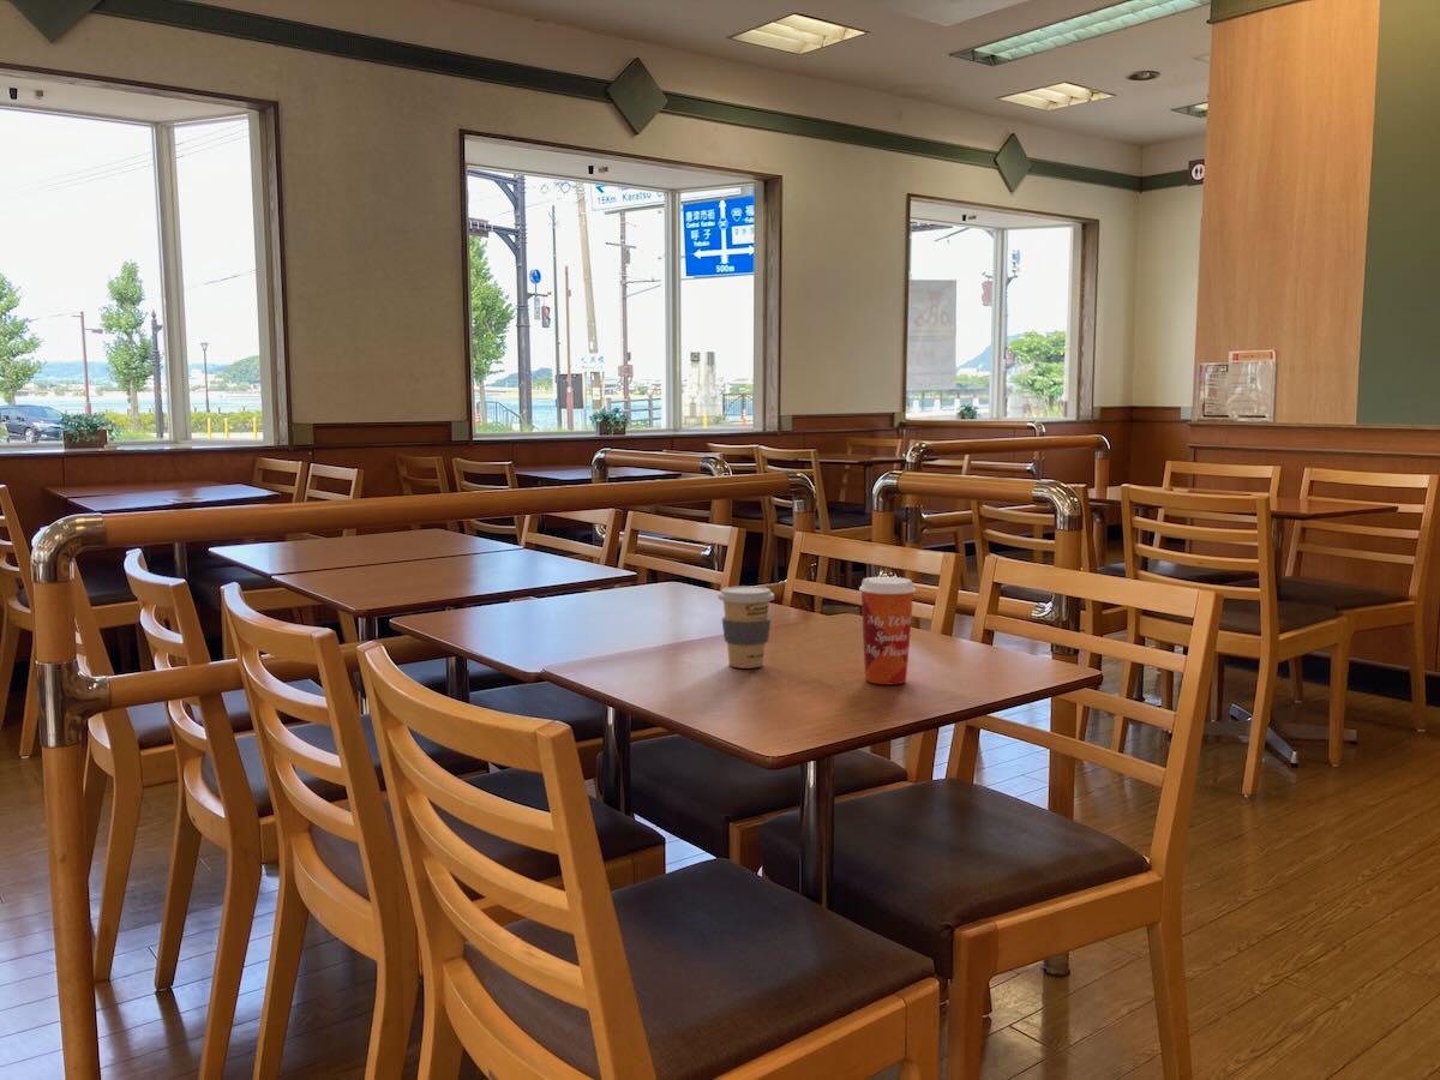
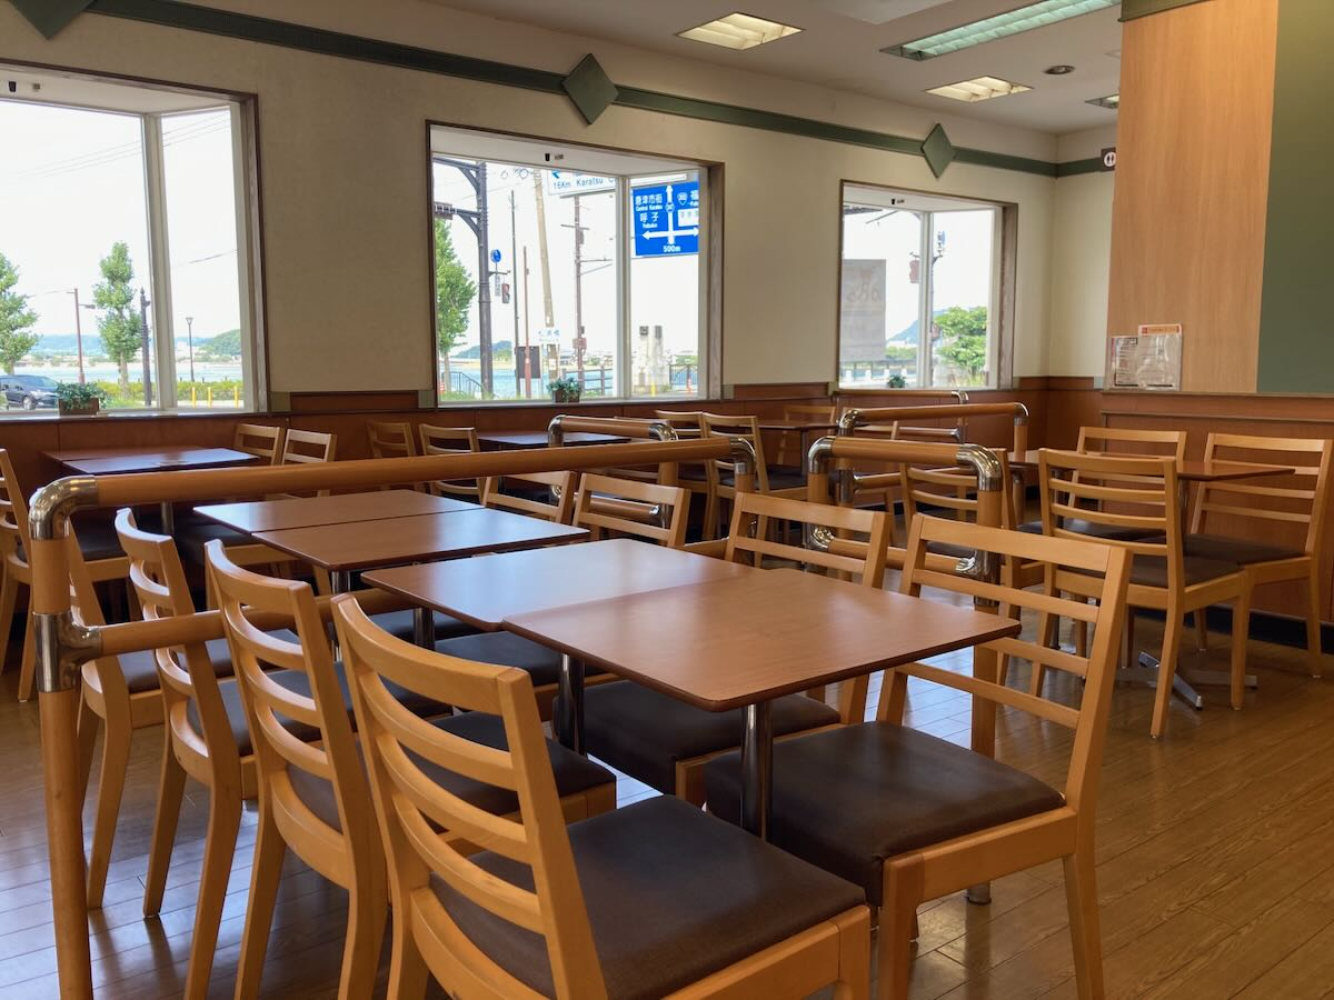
- coffee cup (745, 626)
- paper cup (887, 630)
